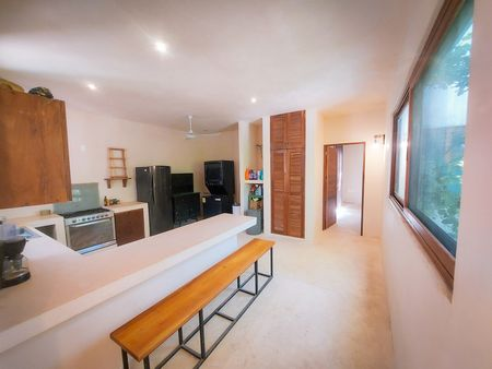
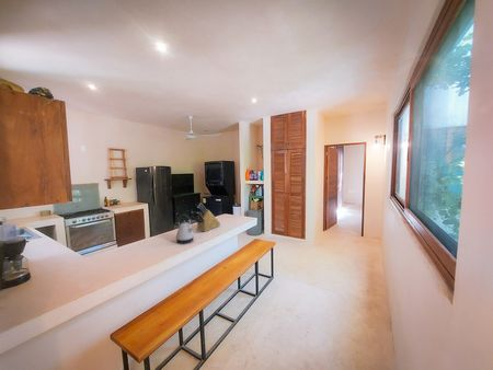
+ kettle (185, 228)
+ knife block (206, 215)
